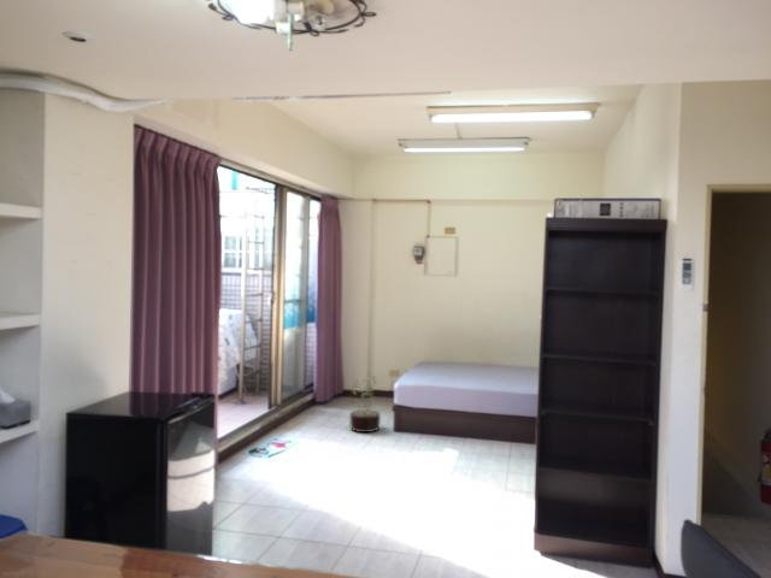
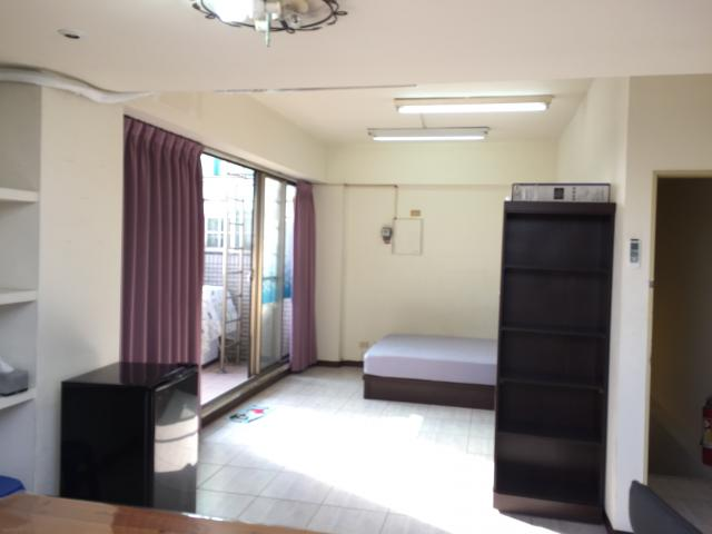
- decorative plant (365, 401)
